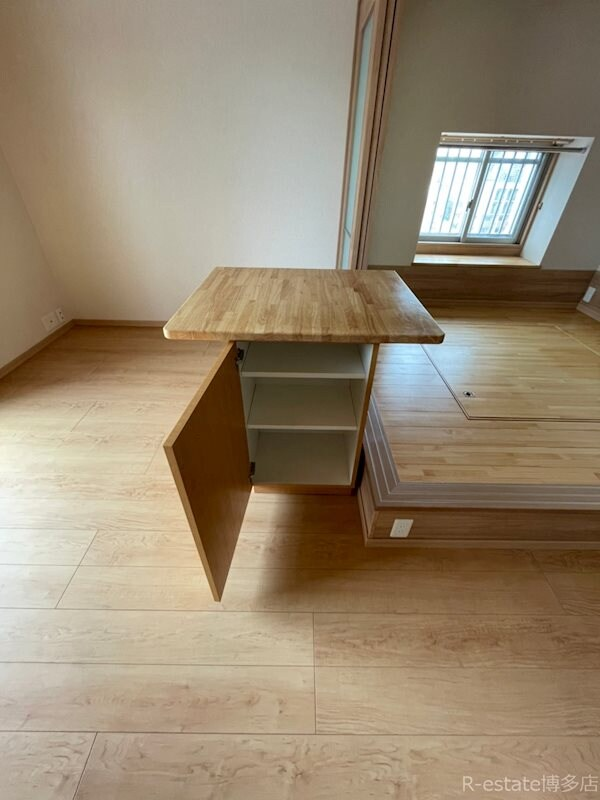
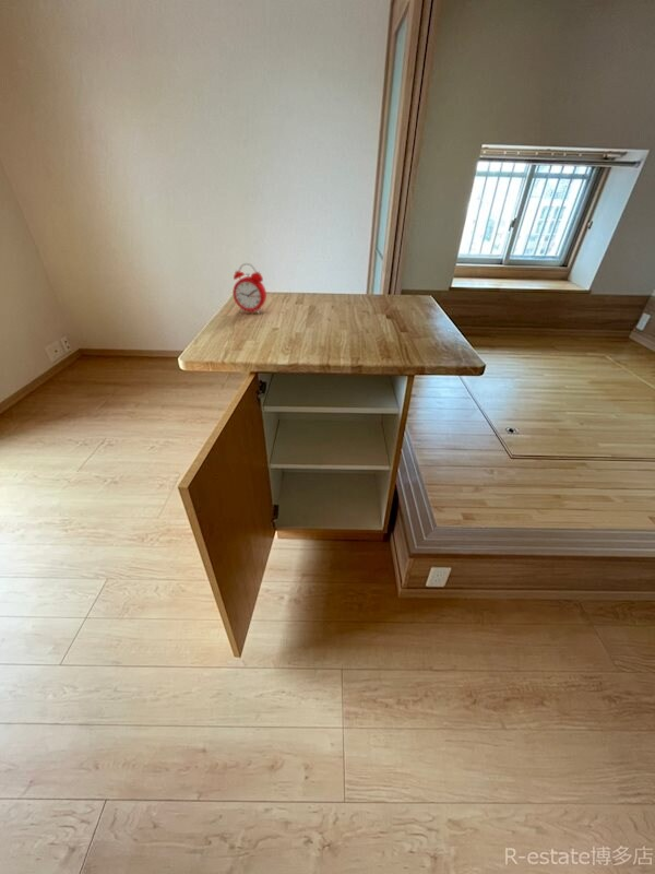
+ alarm clock (249, 288)
